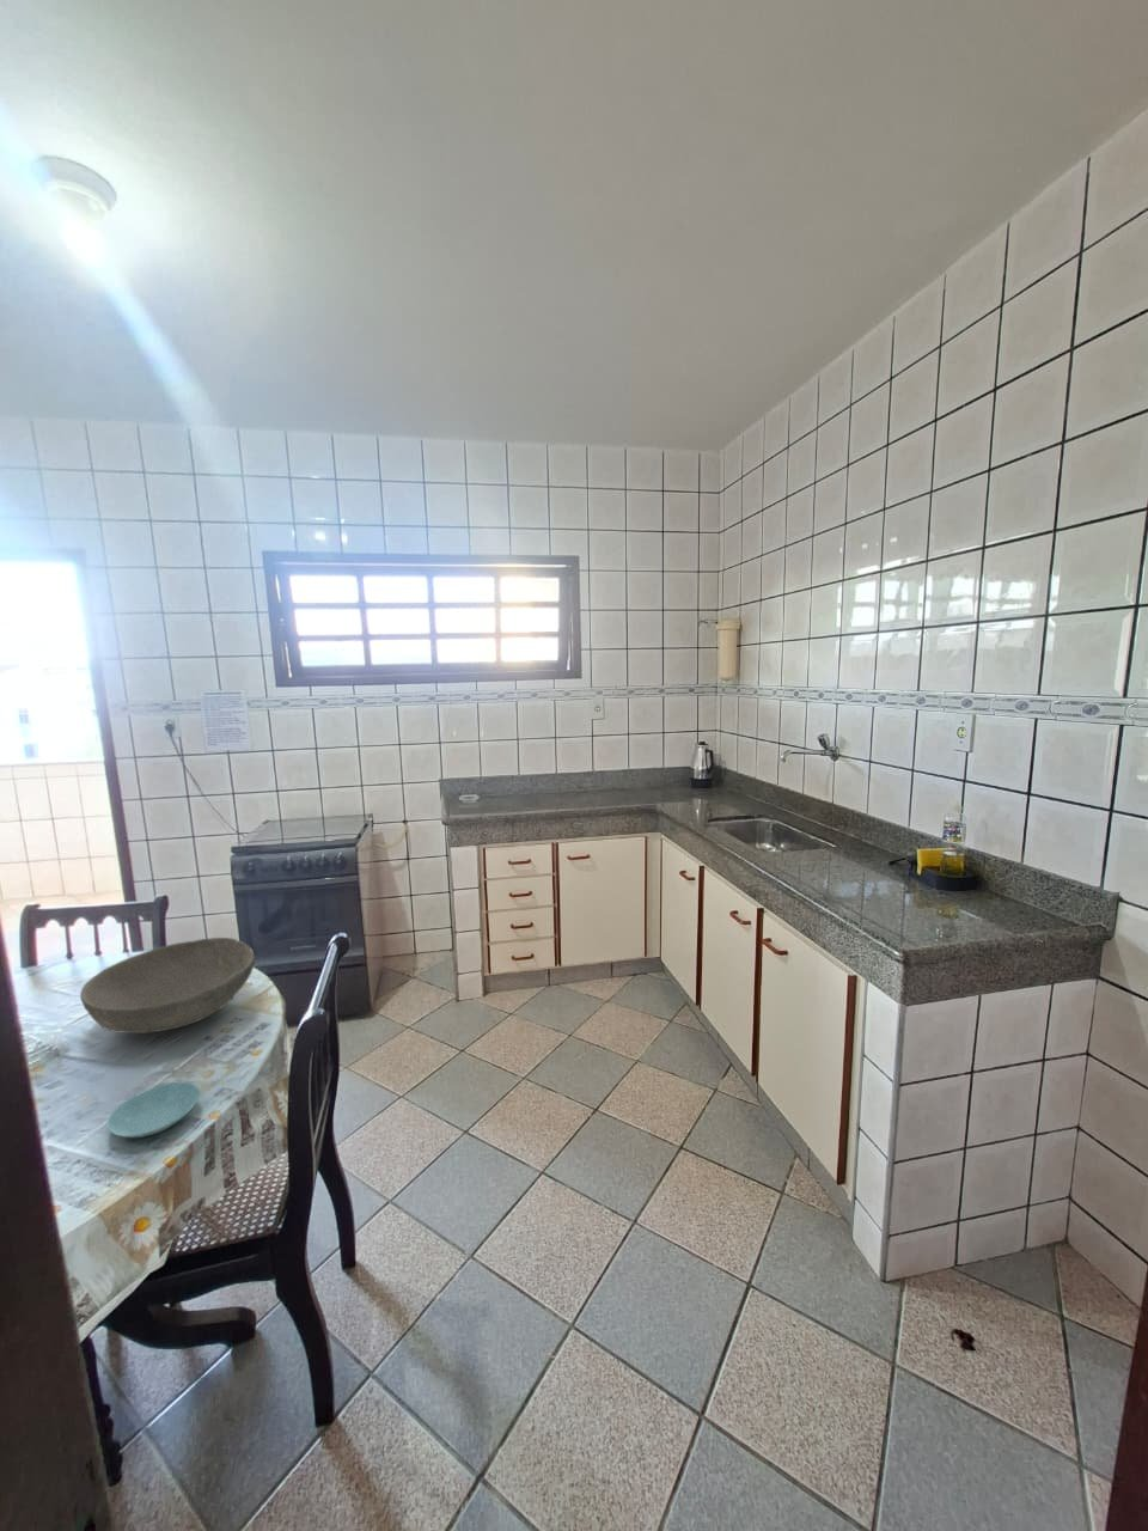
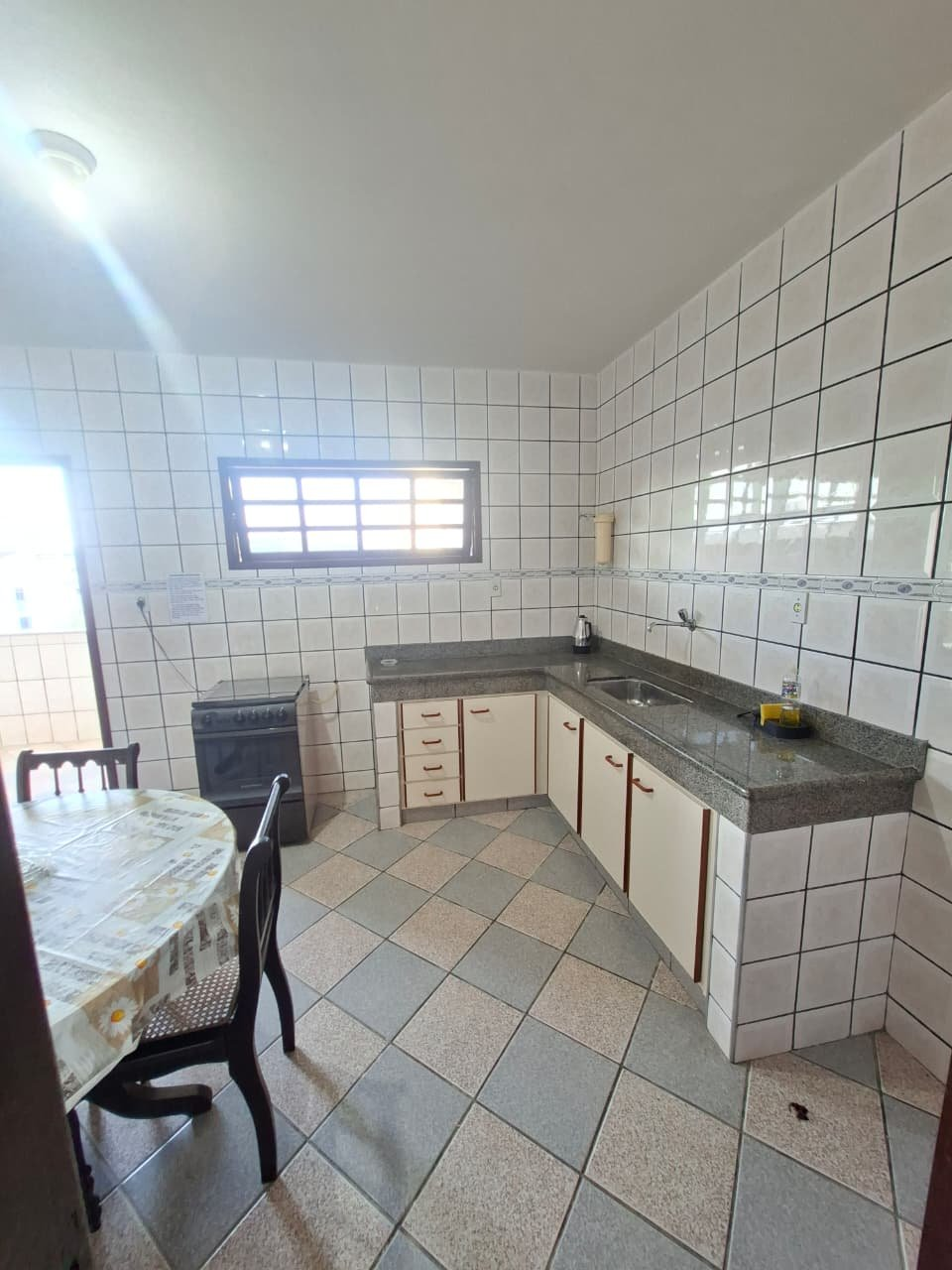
- bowl (175, 991)
- saucer (156, 1113)
